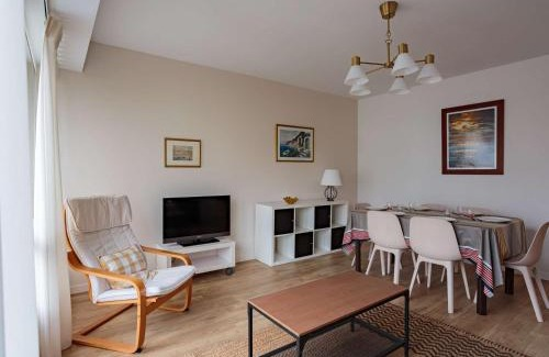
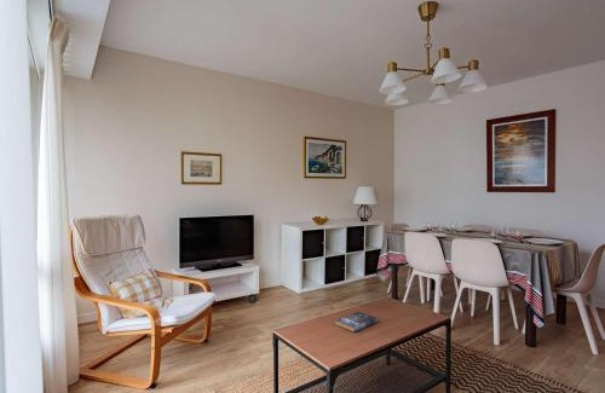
+ book (356, 320)
